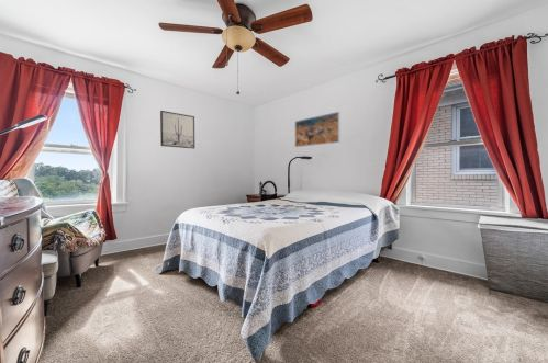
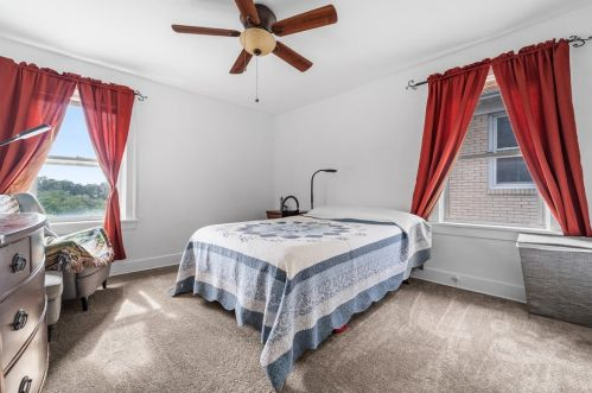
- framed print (315, 131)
- wall art (178, 131)
